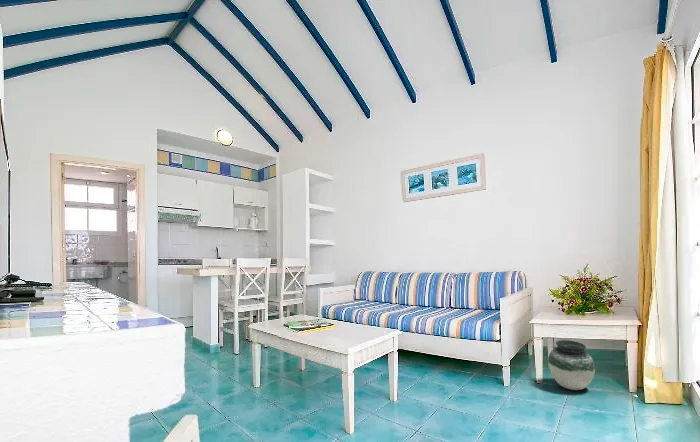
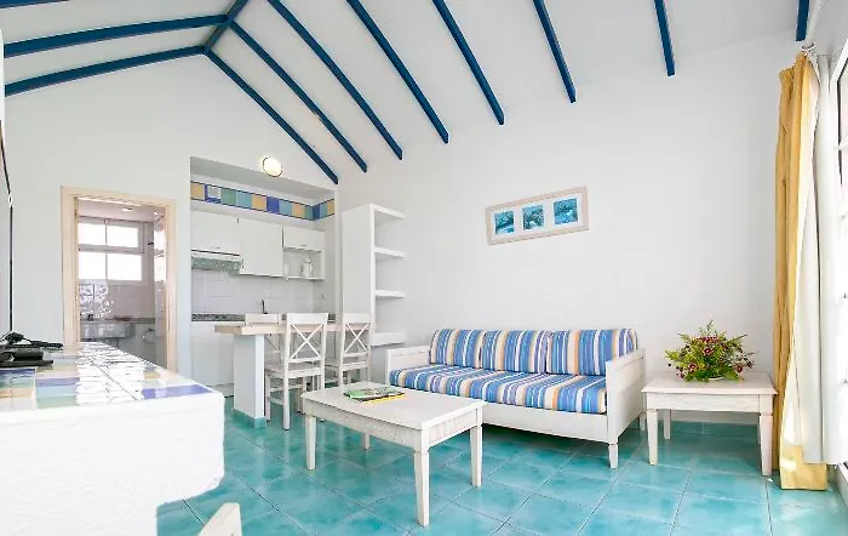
- vase (570, 365)
